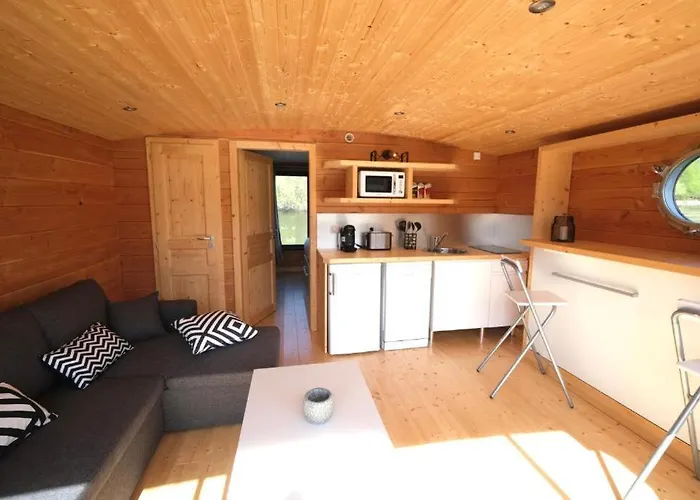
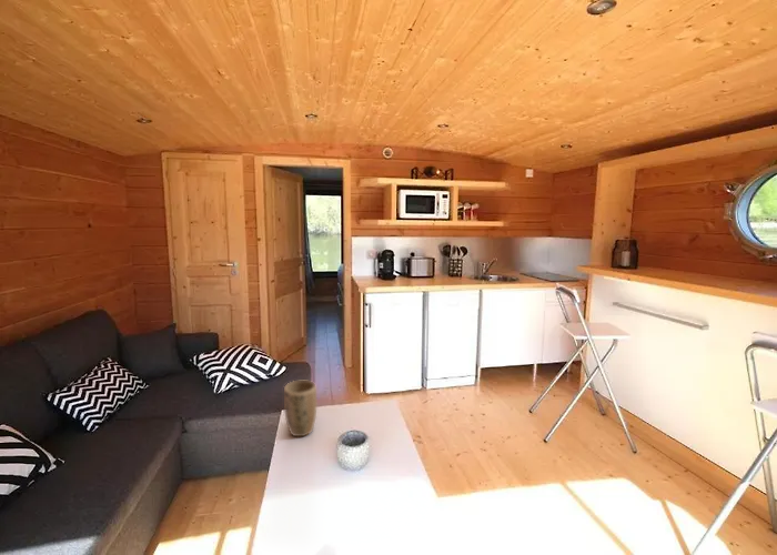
+ plant pot (300, 408)
